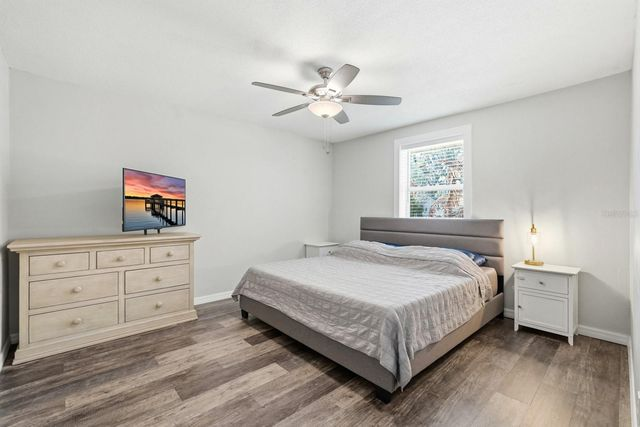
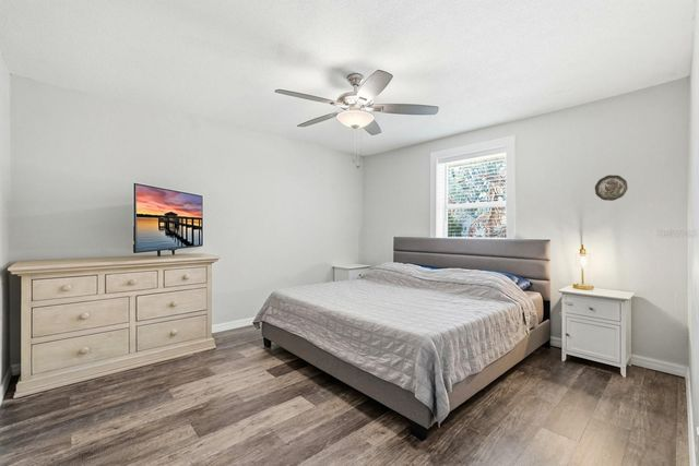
+ decorative plate (611, 188)
